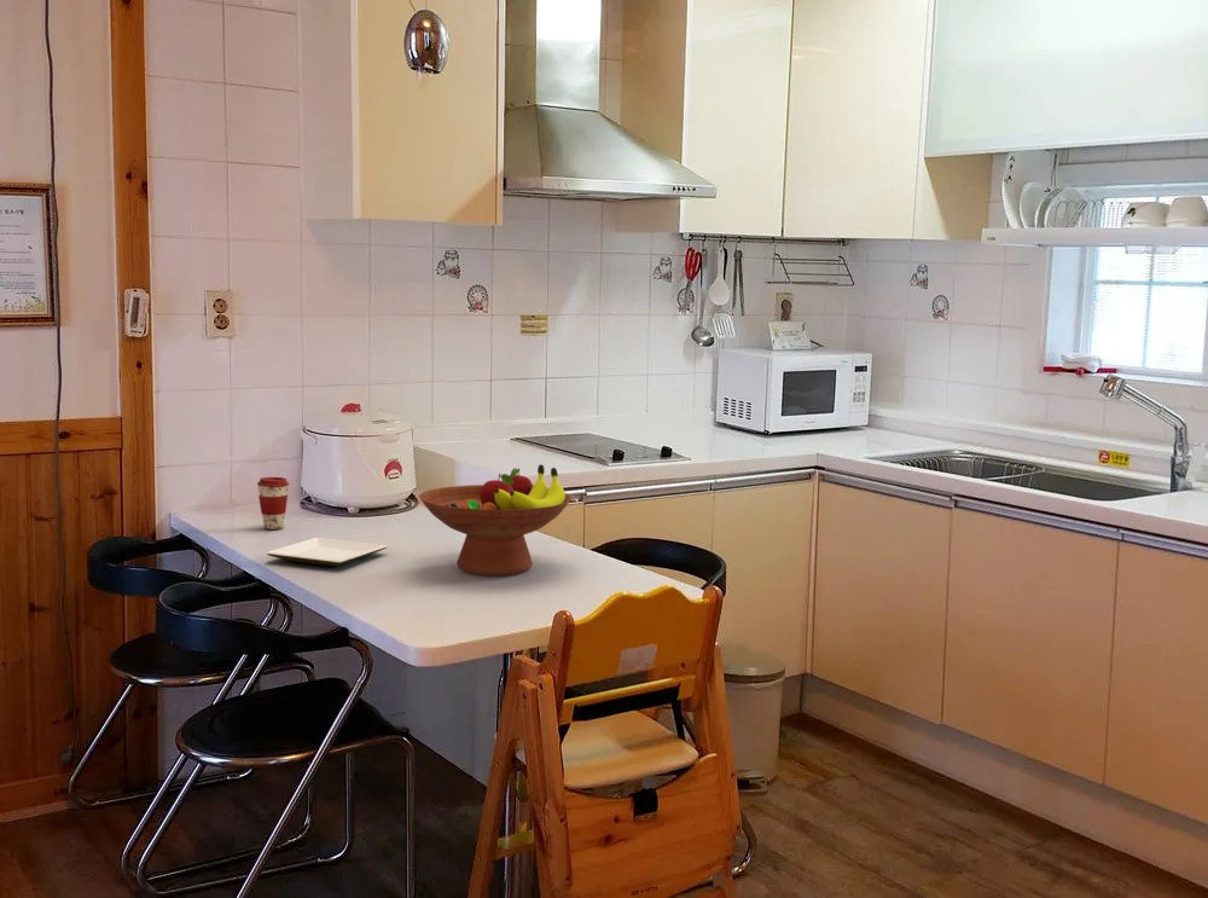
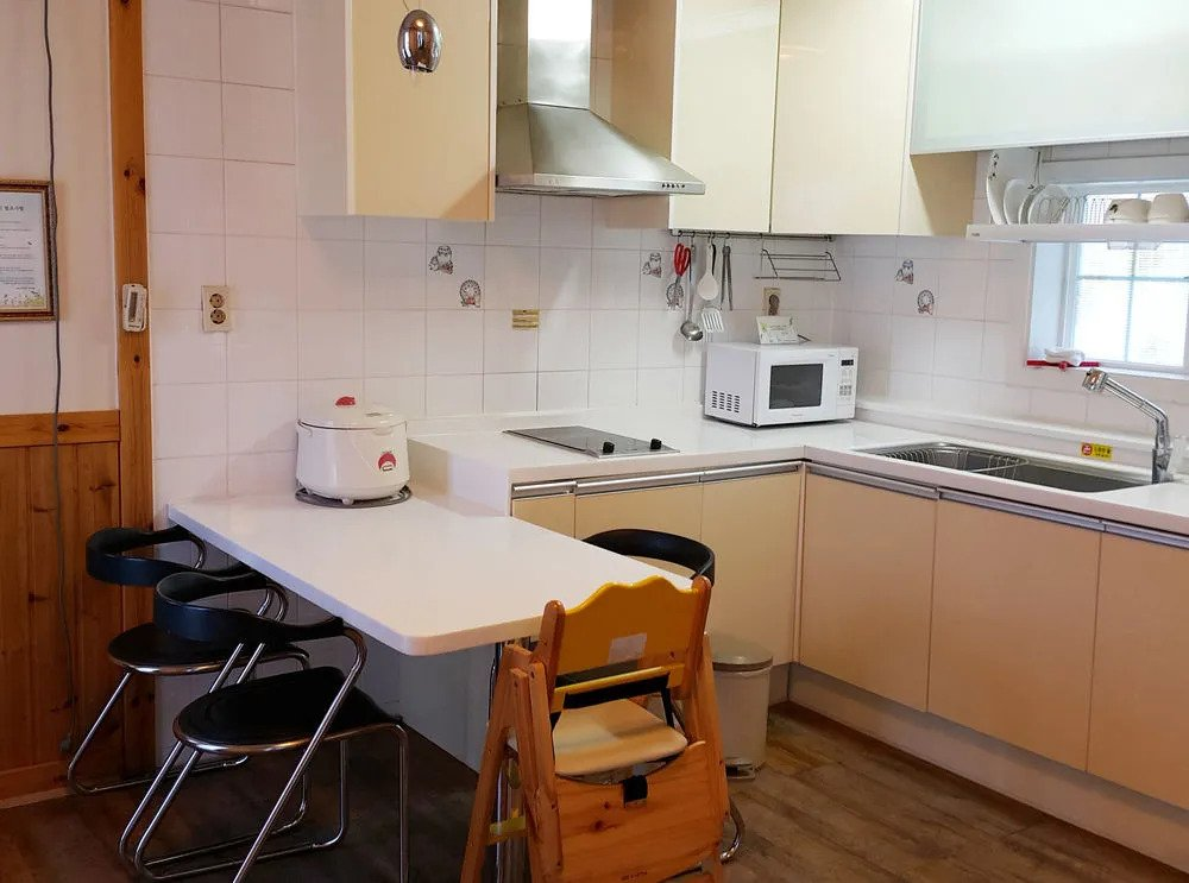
- coffee cup (273, 503)
- plate (327, 552)
- fruit bowl (495, 517)
